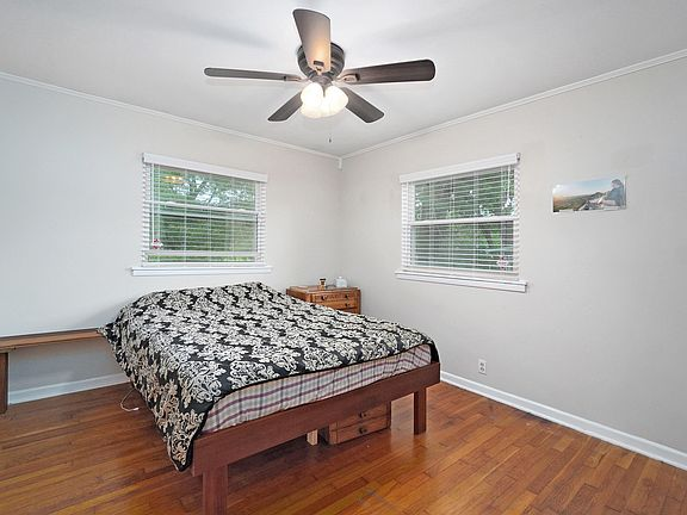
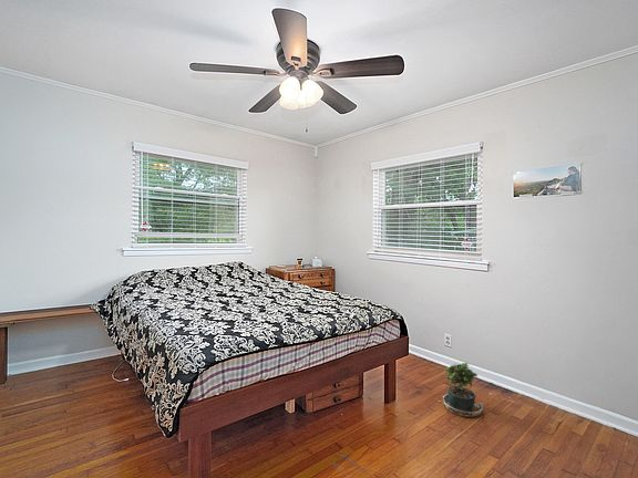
+ potted plant (459, 385)
